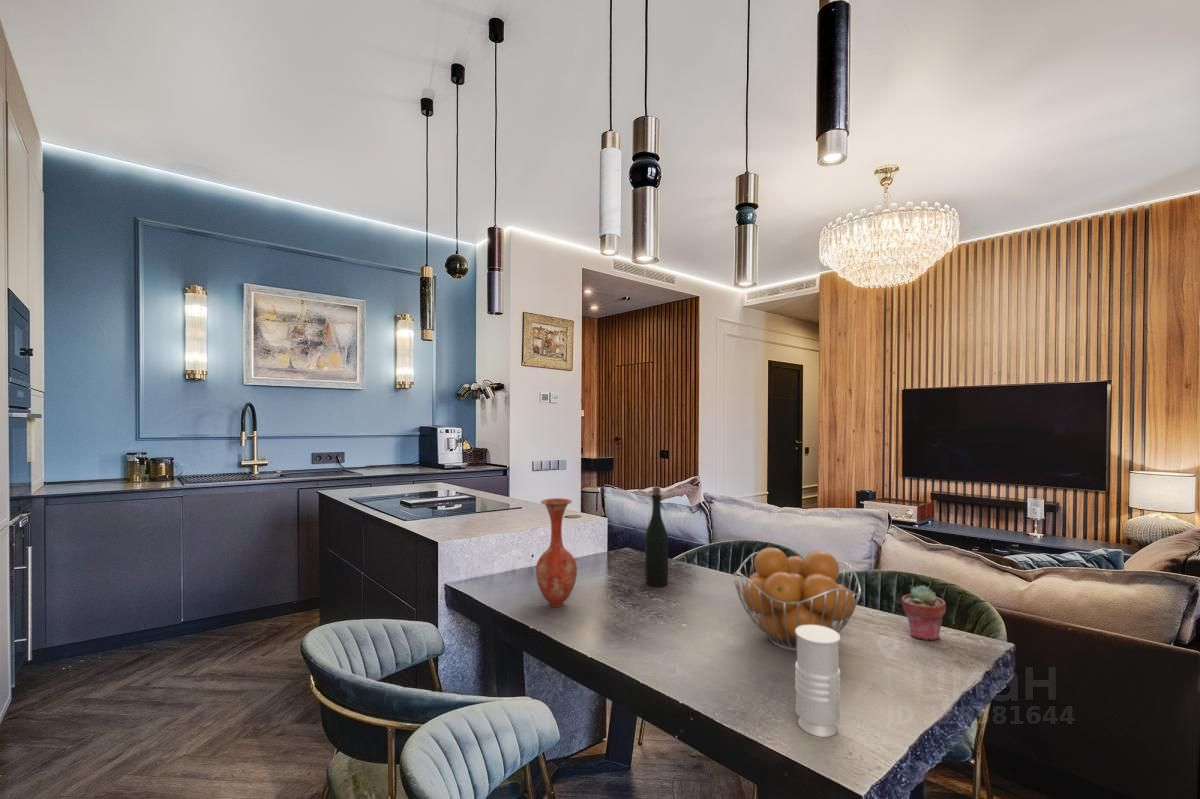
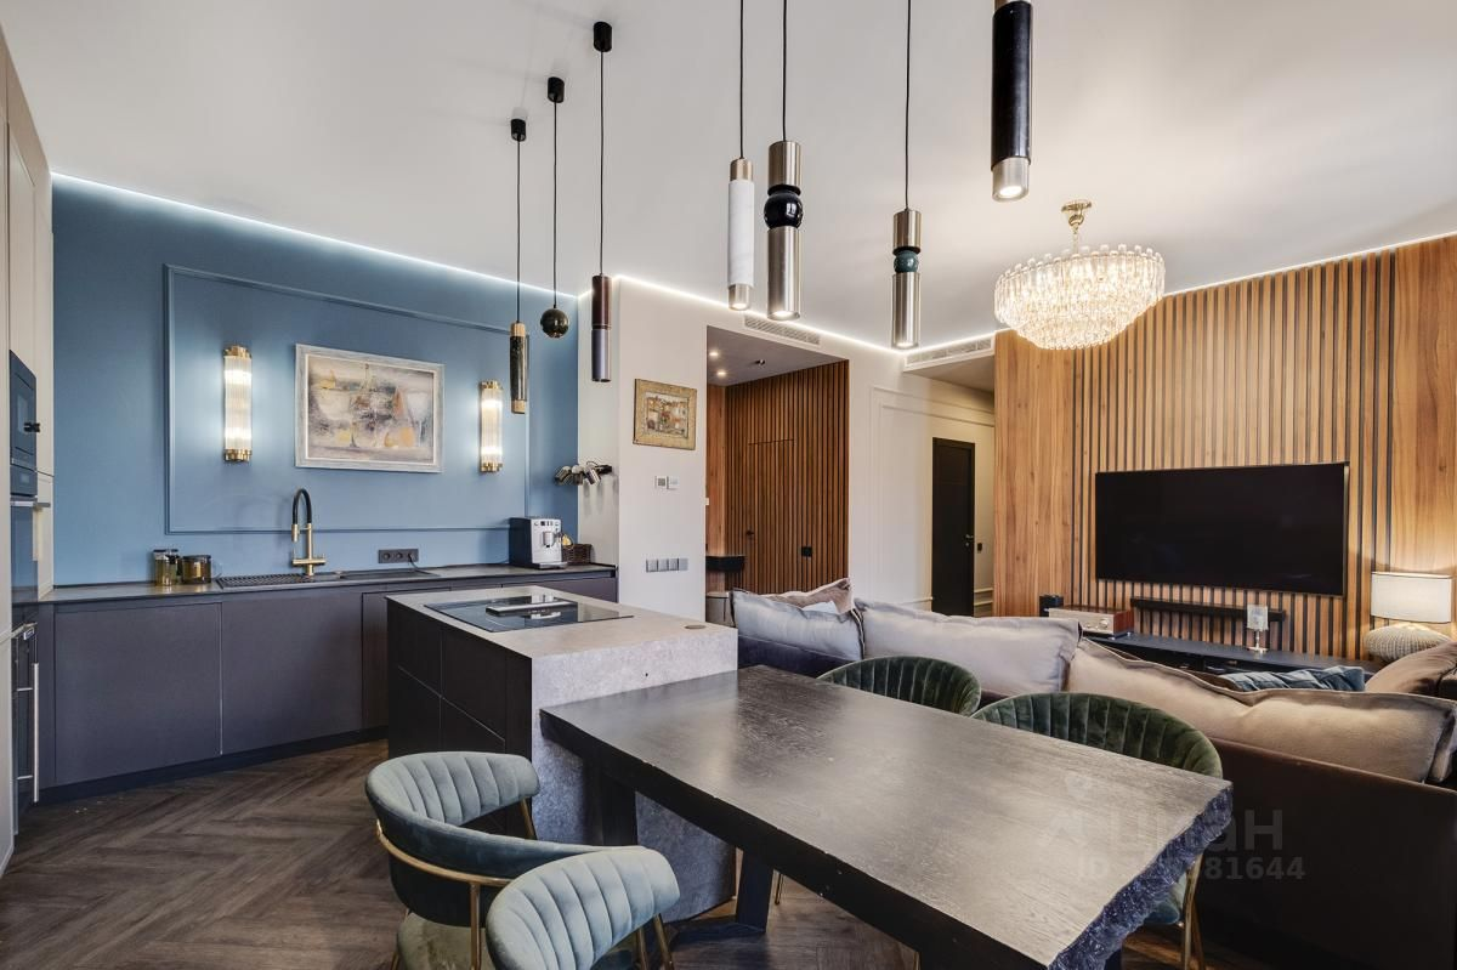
- candle (817, 679)
- potted succulent (923, 610)
- fruit basket (794, 595)
- bottle (656, 535)
- vase (556, 552)
